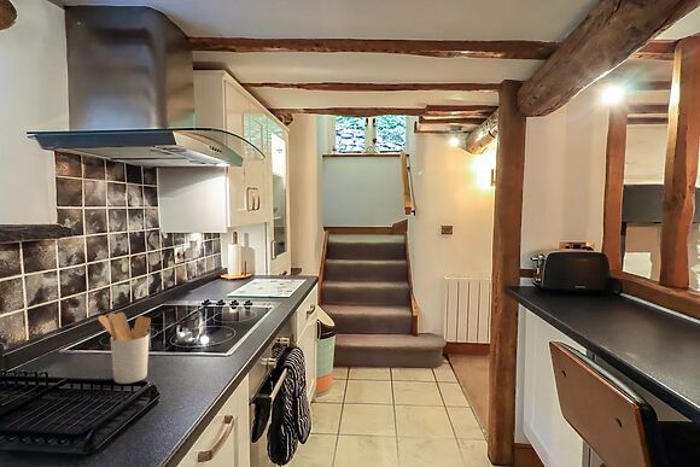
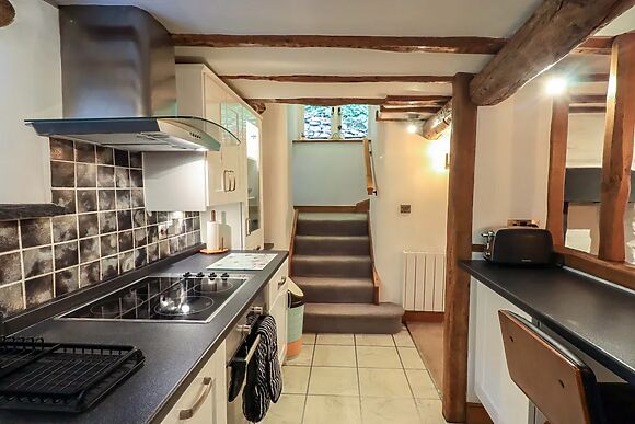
- utensil holder (124, 344)
